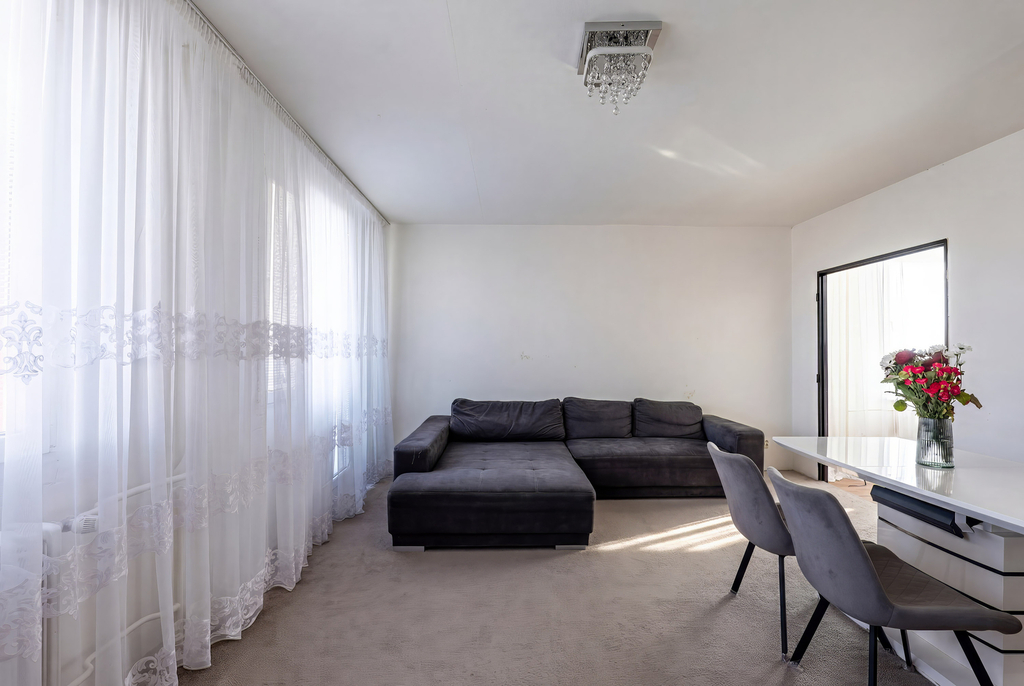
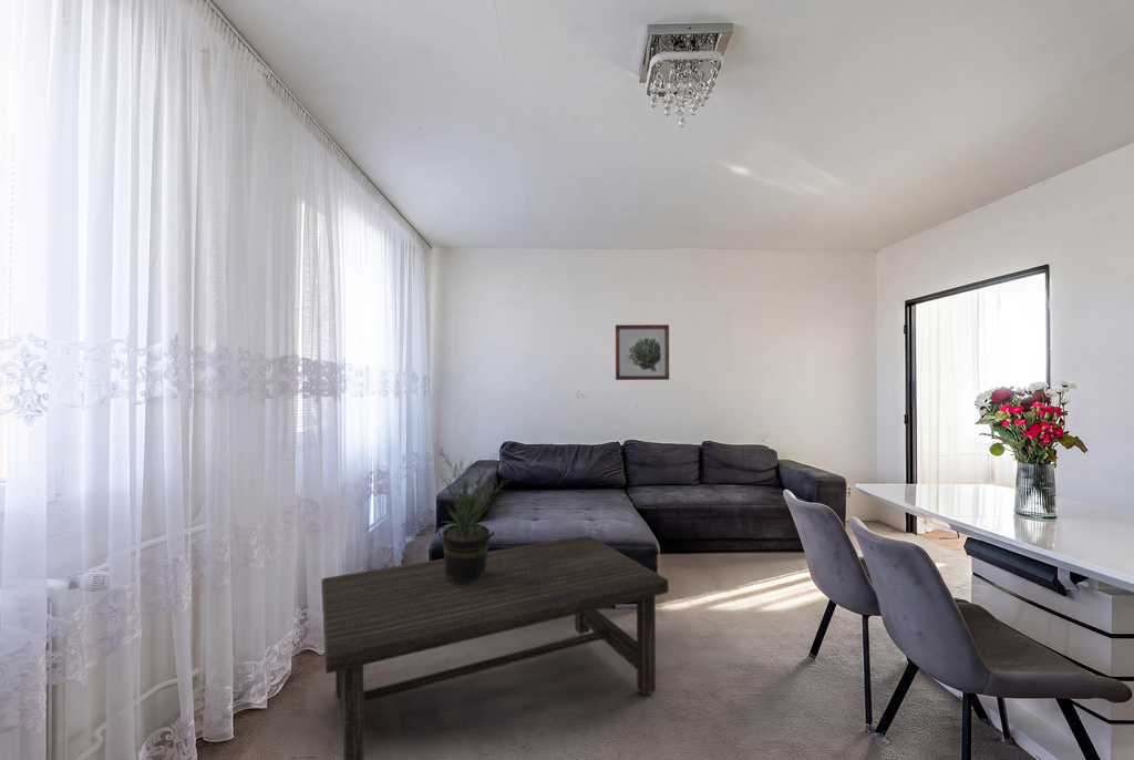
+ potted plant (465, 512)
+ coffee table (494, 633)
+ wall art (641, 352)
